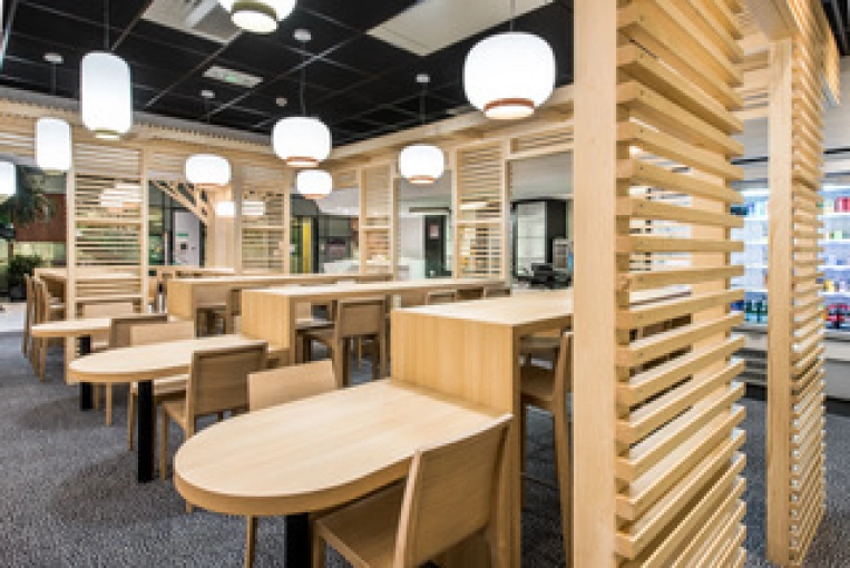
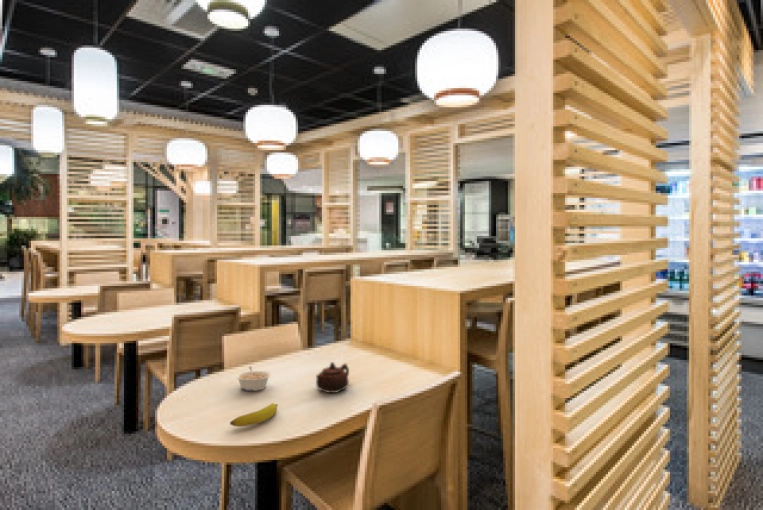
+ legume (252, 379)
+ banana (260, 412)
+ teapot (333, 375)
